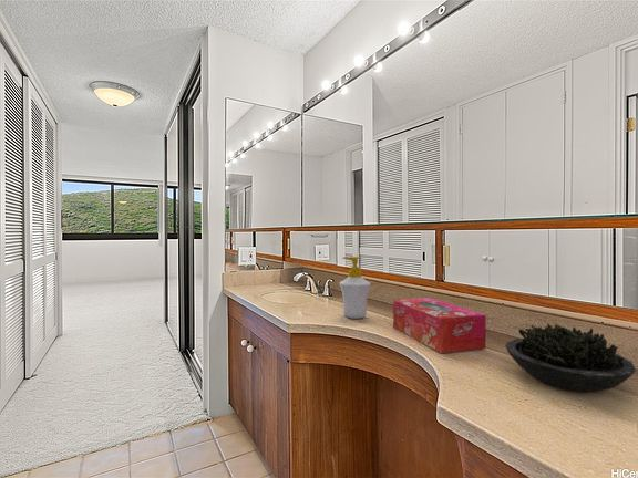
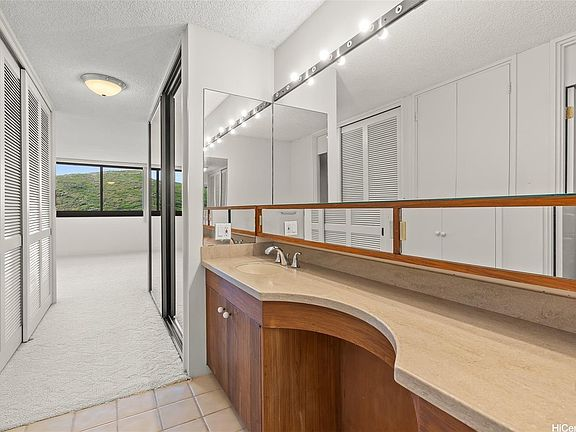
- succulent plant (565, 352)
- soap bottle (354, 285)
- tissue box (434, 321)
